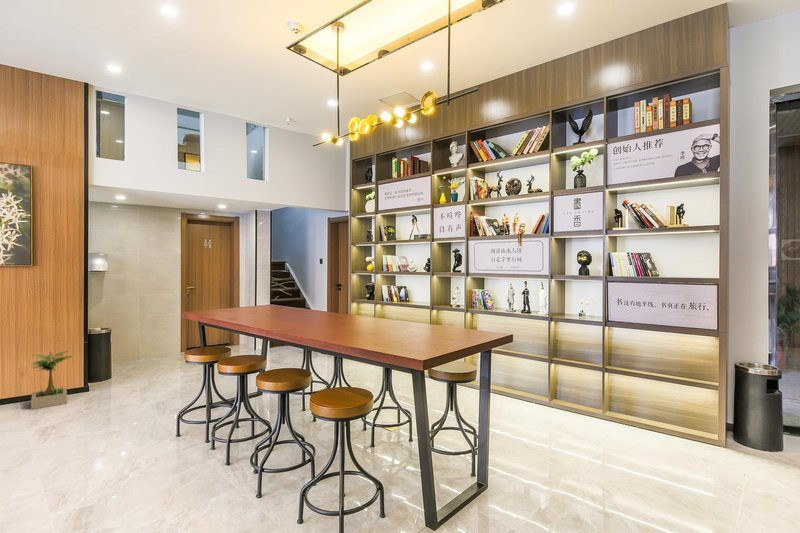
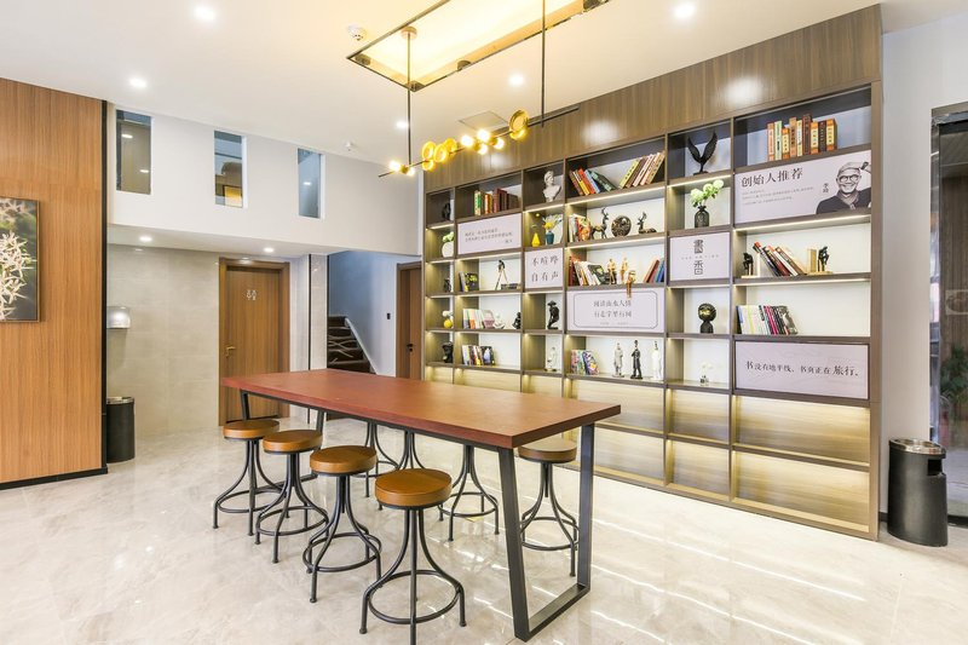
- potted plant (51, 377)
